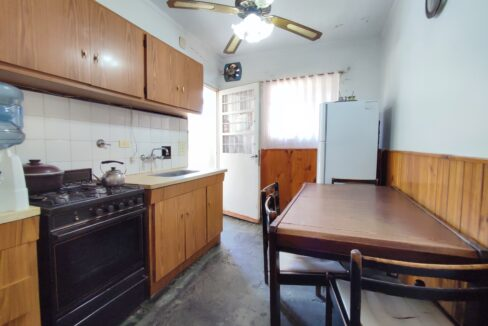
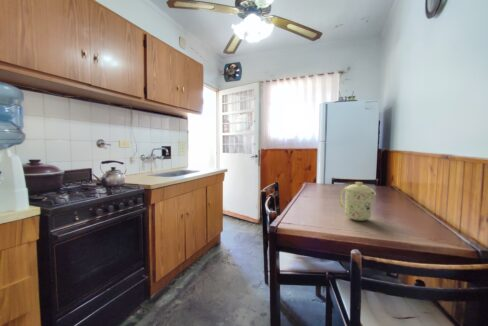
+ mug (356, 200)
